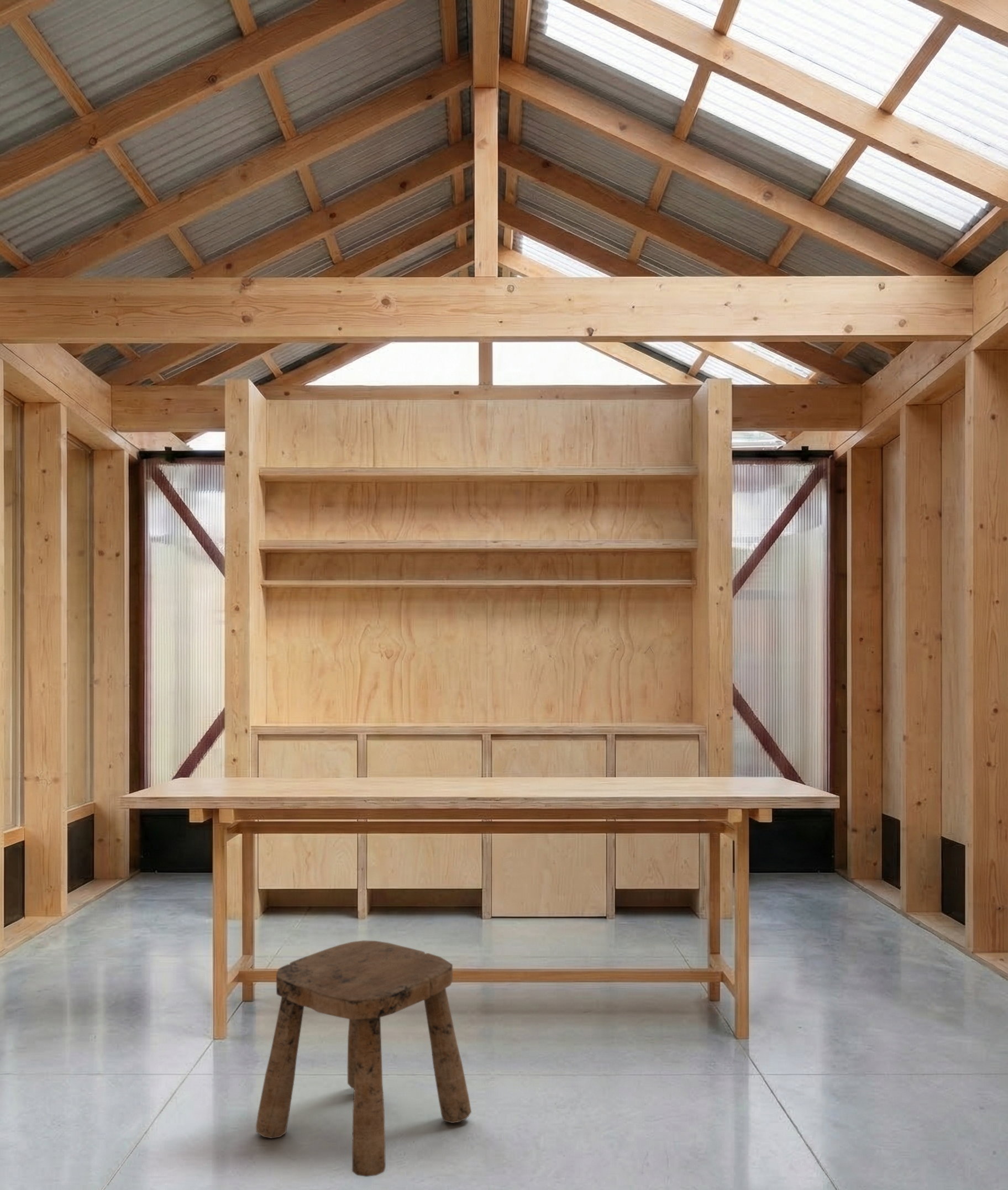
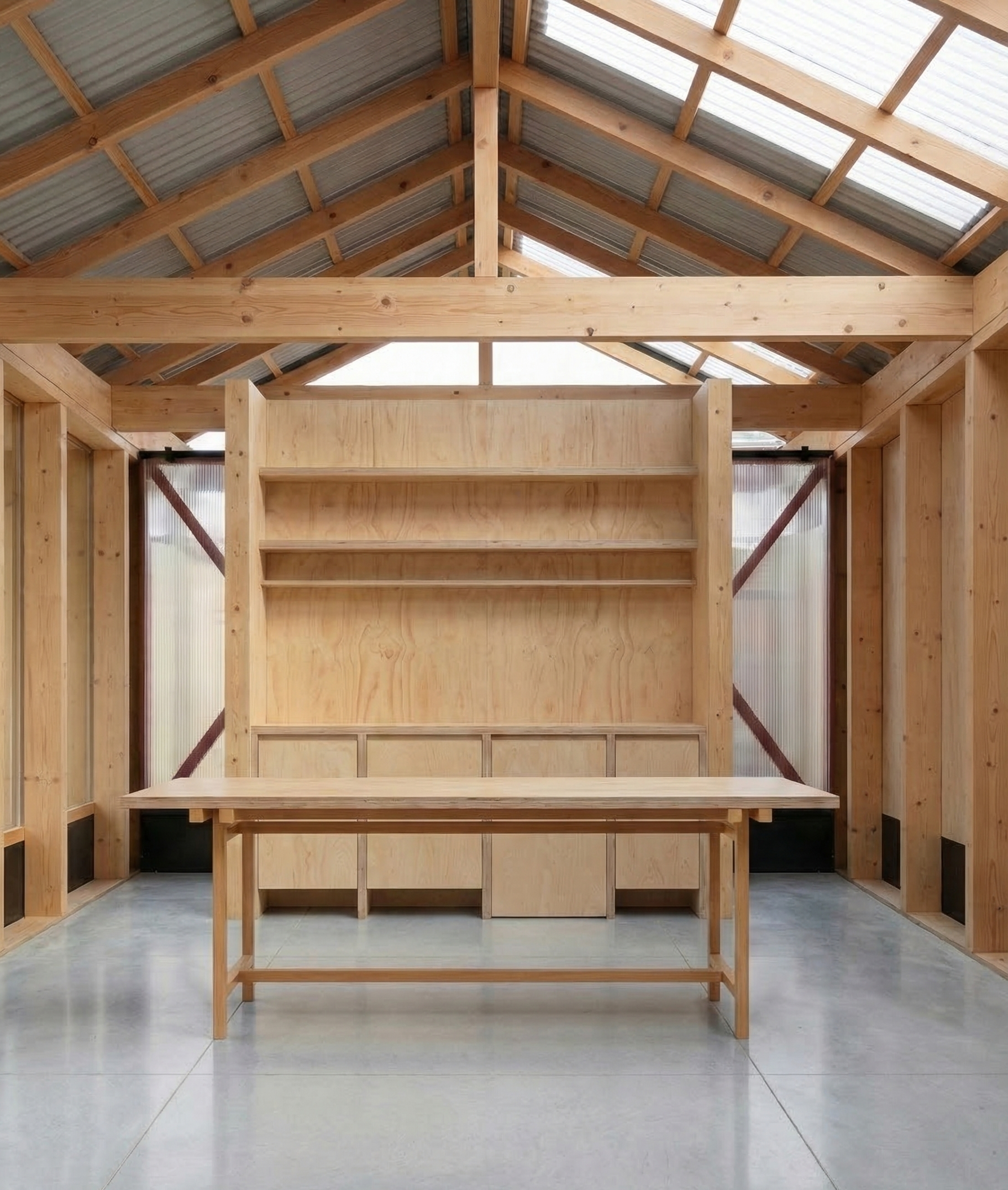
- stool (364, 1046)
